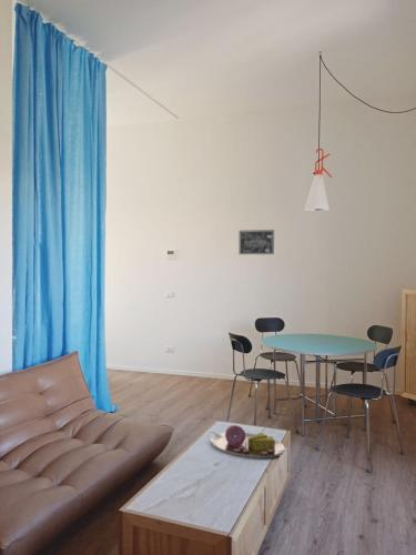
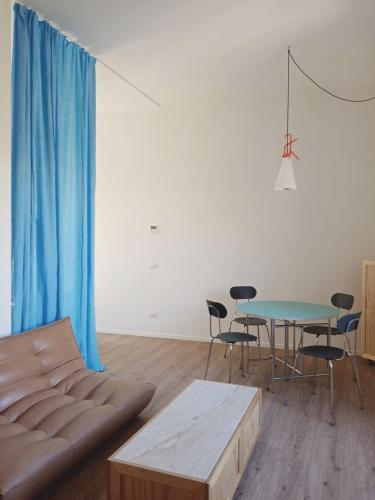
- serving tray (246, 436)
- wall art (256, 242)
